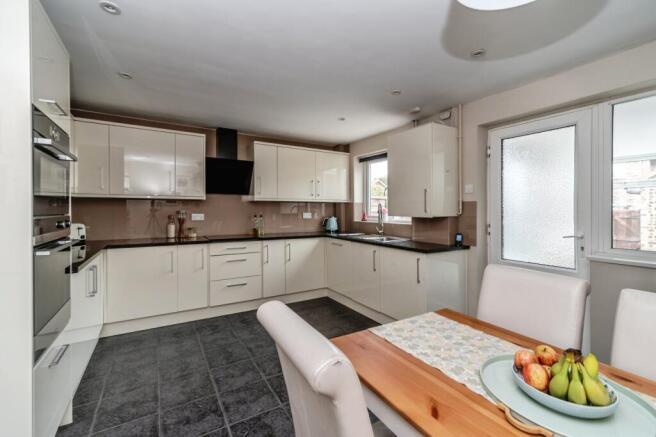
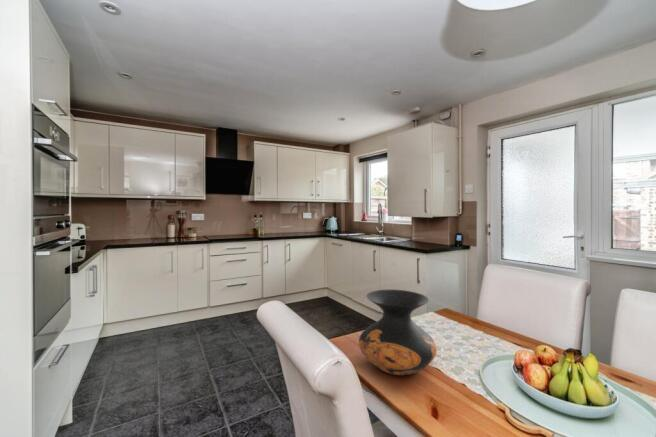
+ vase (396, 331)
